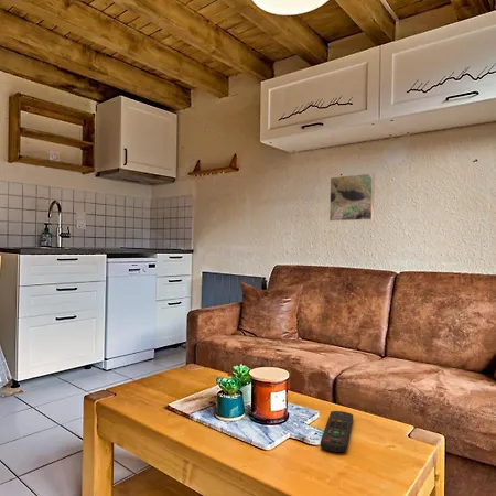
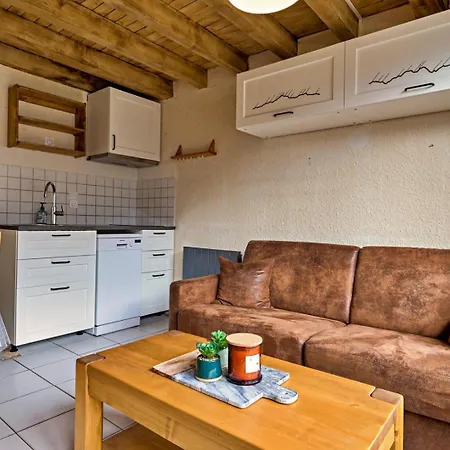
- remote control (337, 429)
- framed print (351, 197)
